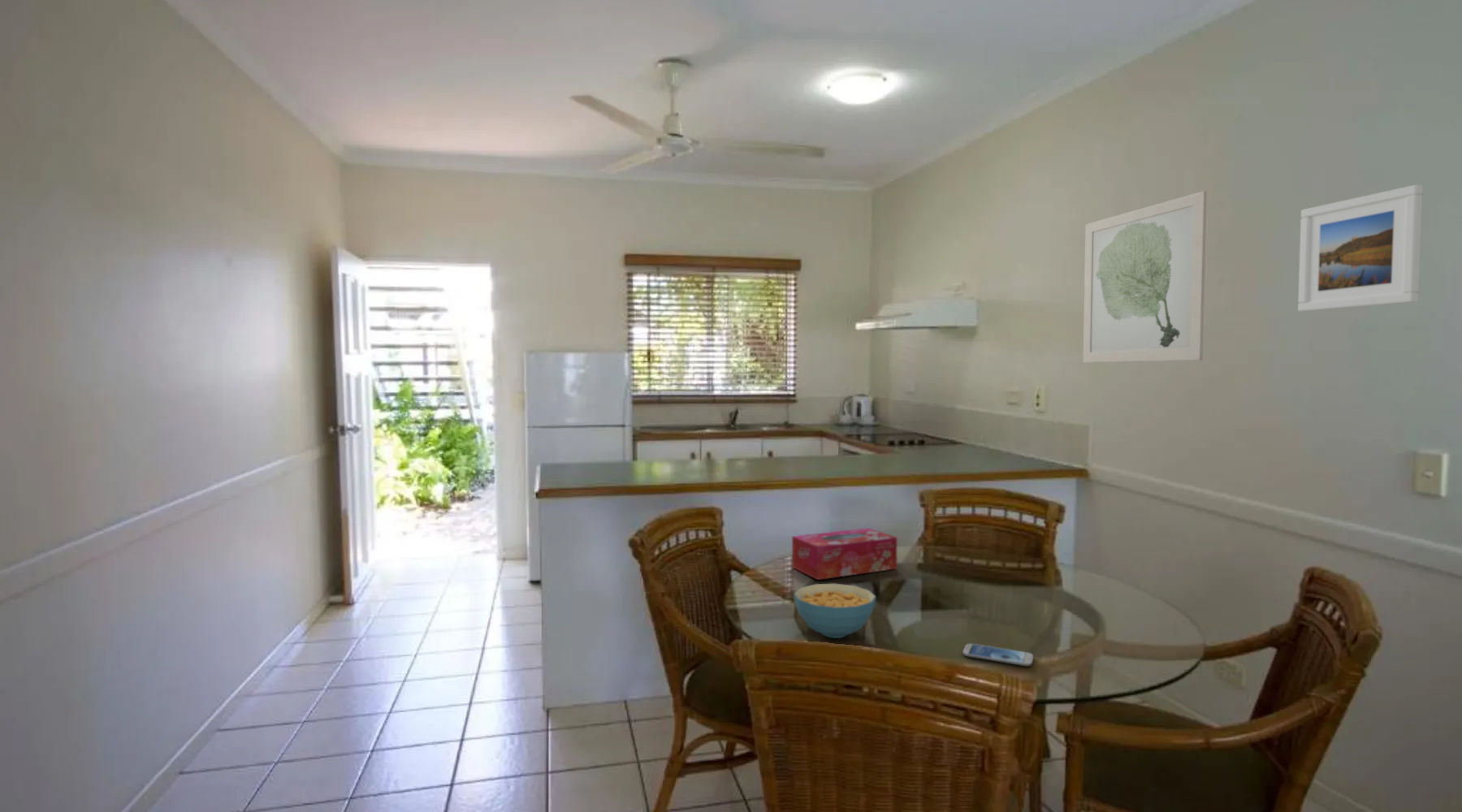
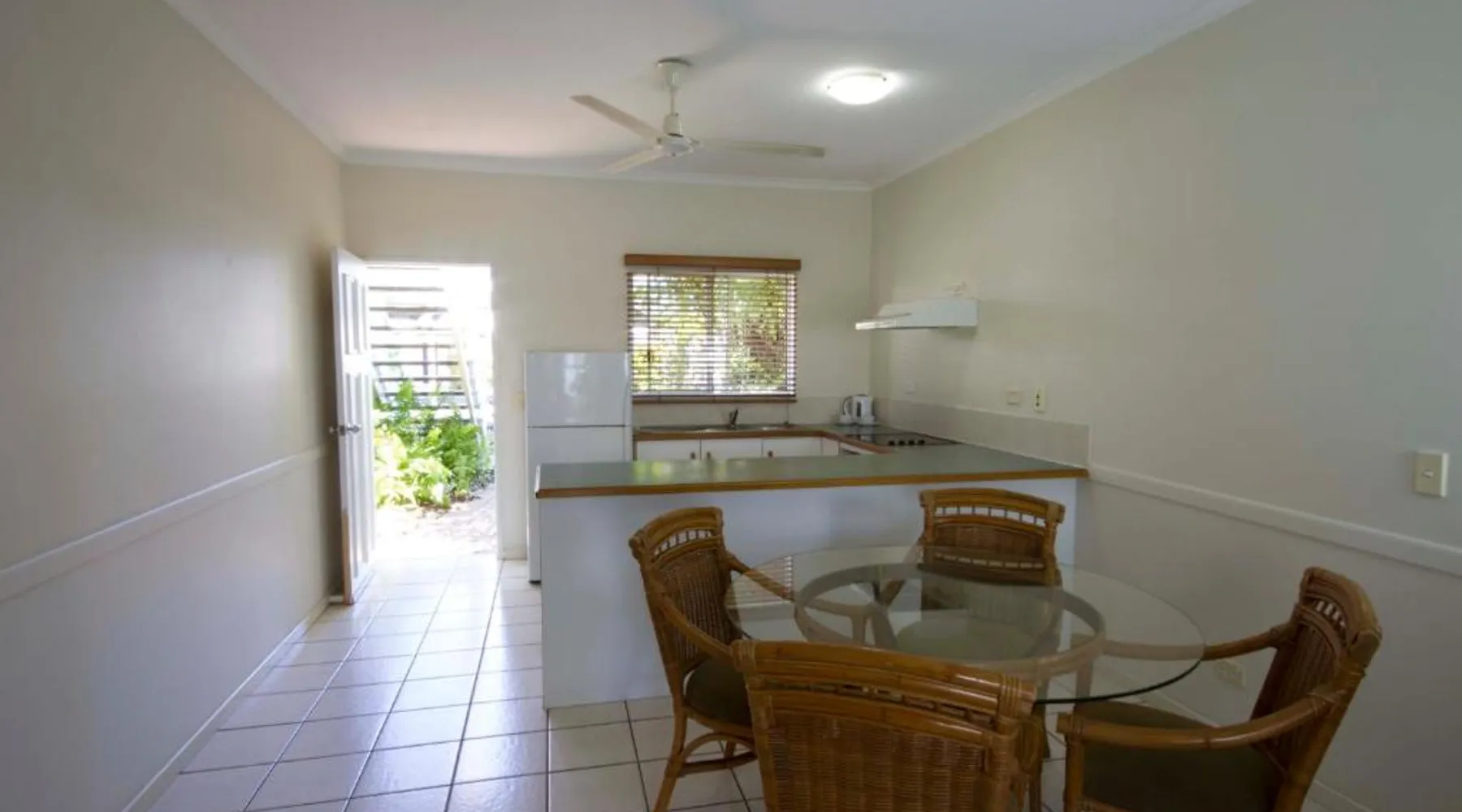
- smartphone (997, 654)
- tissue box (844, 552)
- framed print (1356, 253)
- cereal bowl (834, 614)
- wall art (1138, 285)
